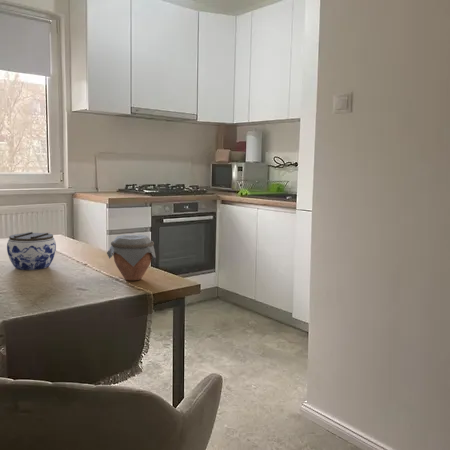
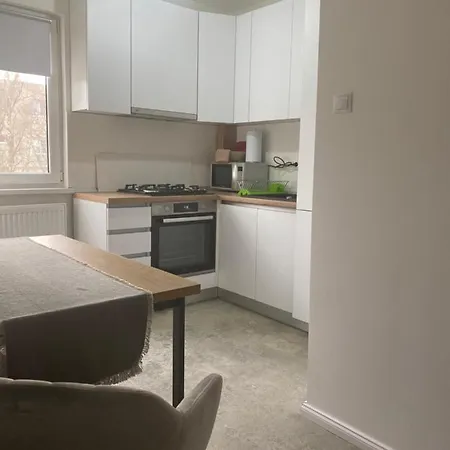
- jar (133, 257)
- jar (32, 250)
